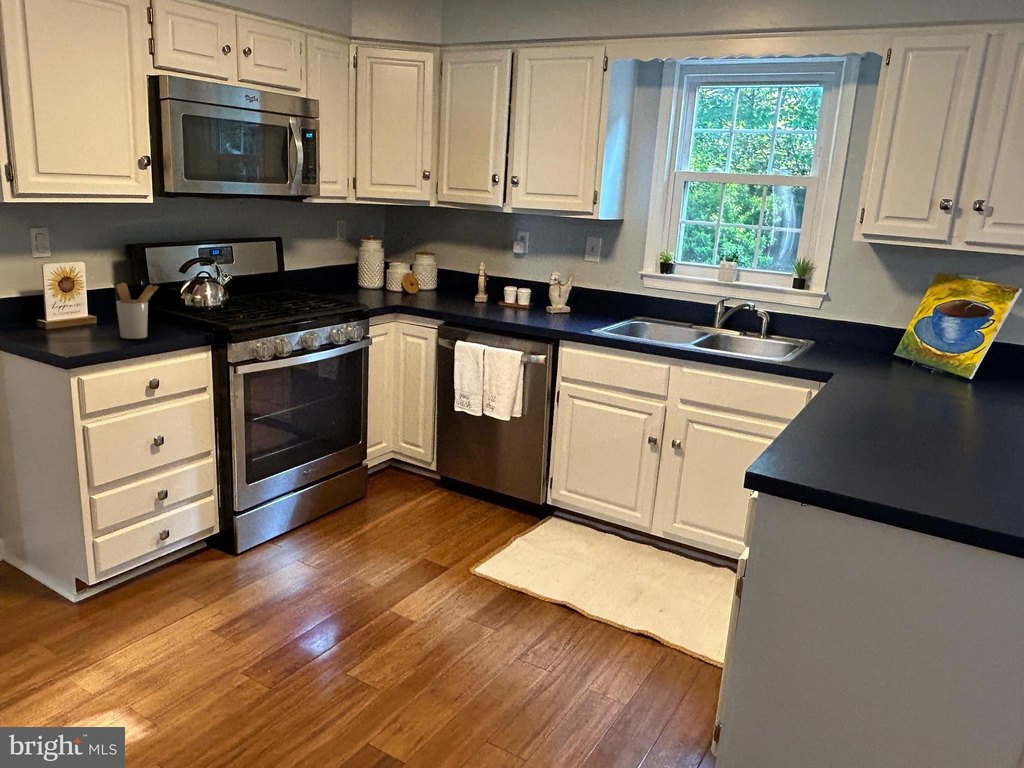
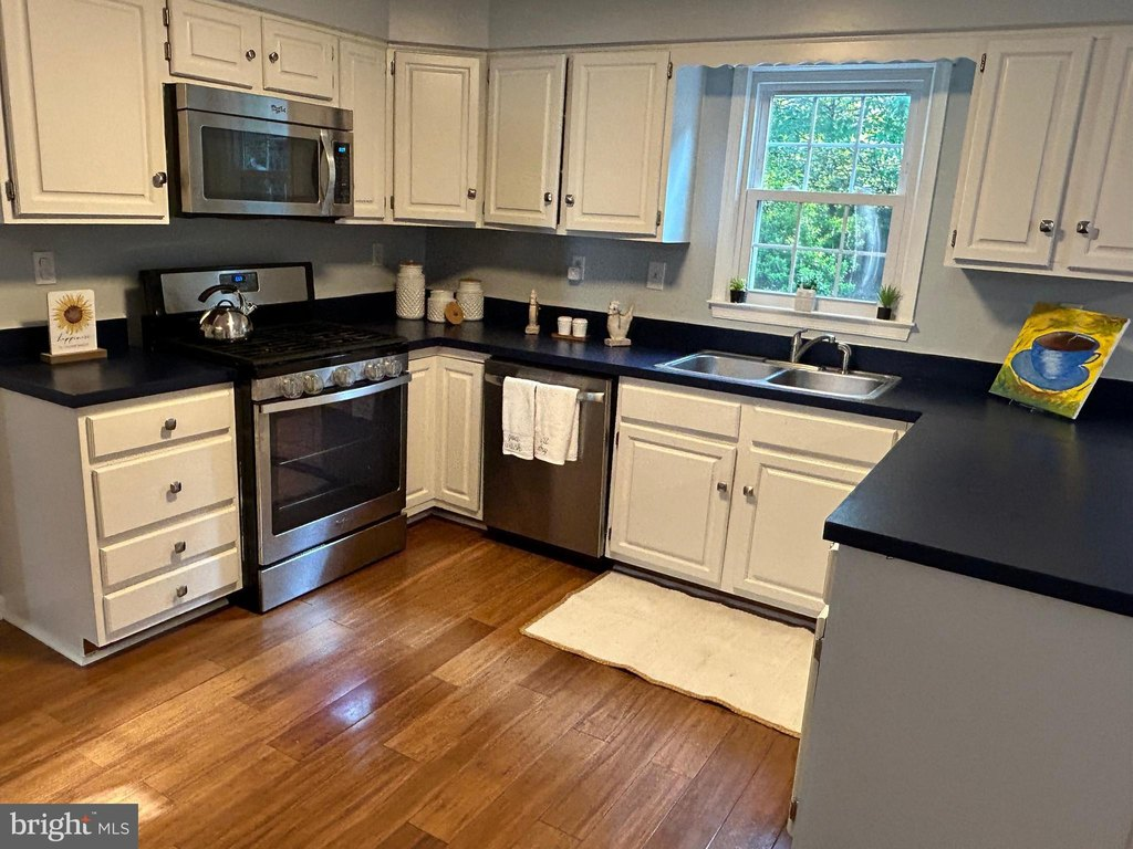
- utensil holder (139, 310)
